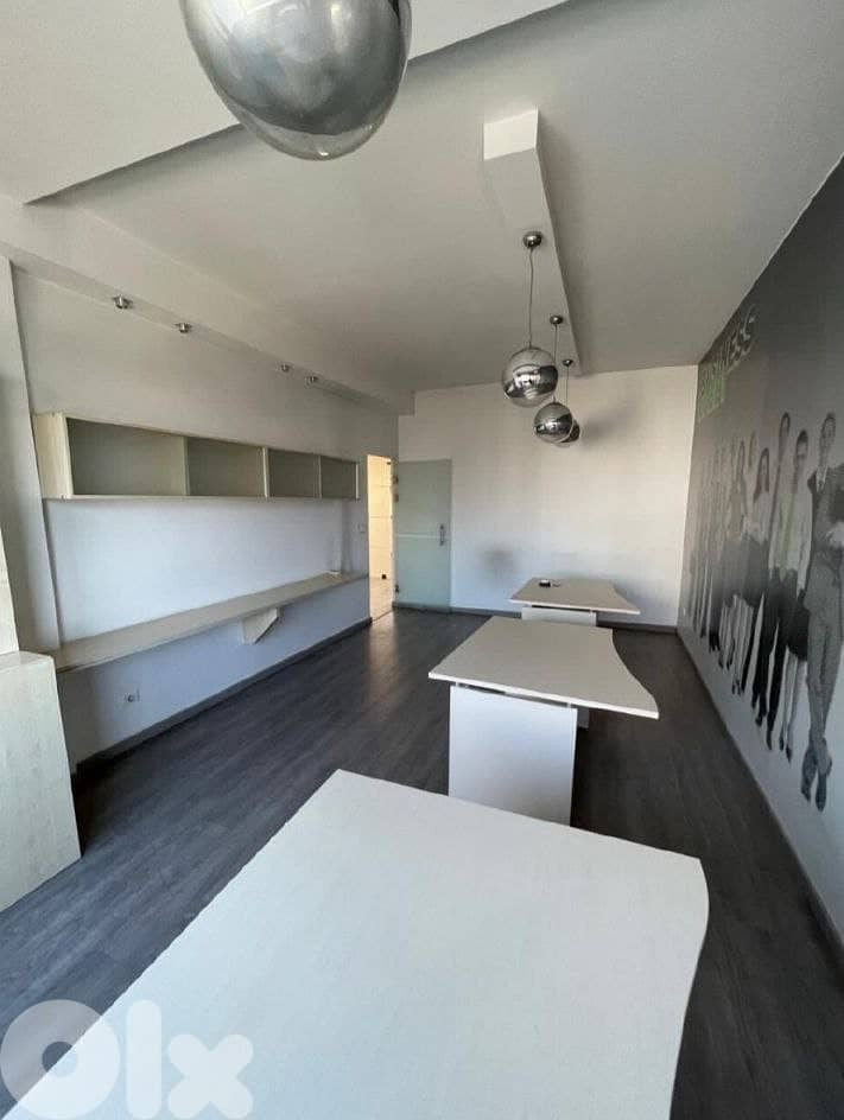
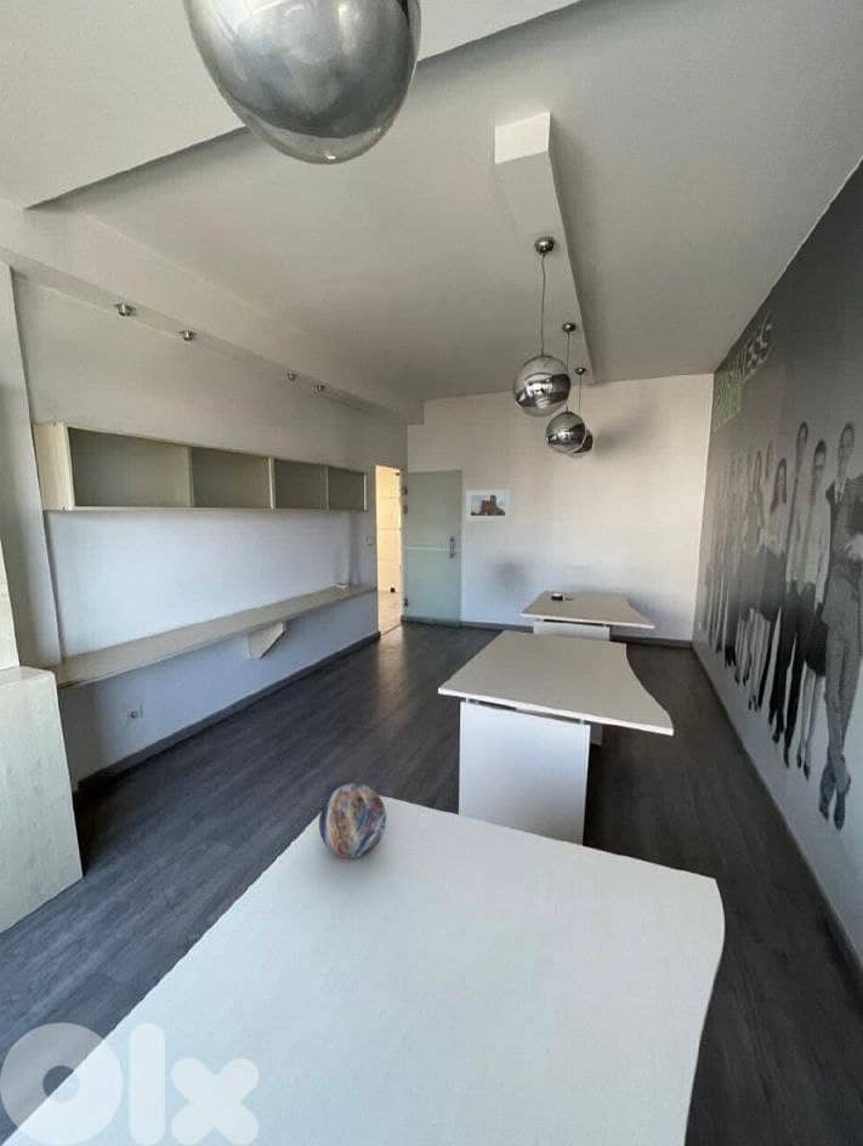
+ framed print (488, 505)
+ decorative orb (352, 819)
